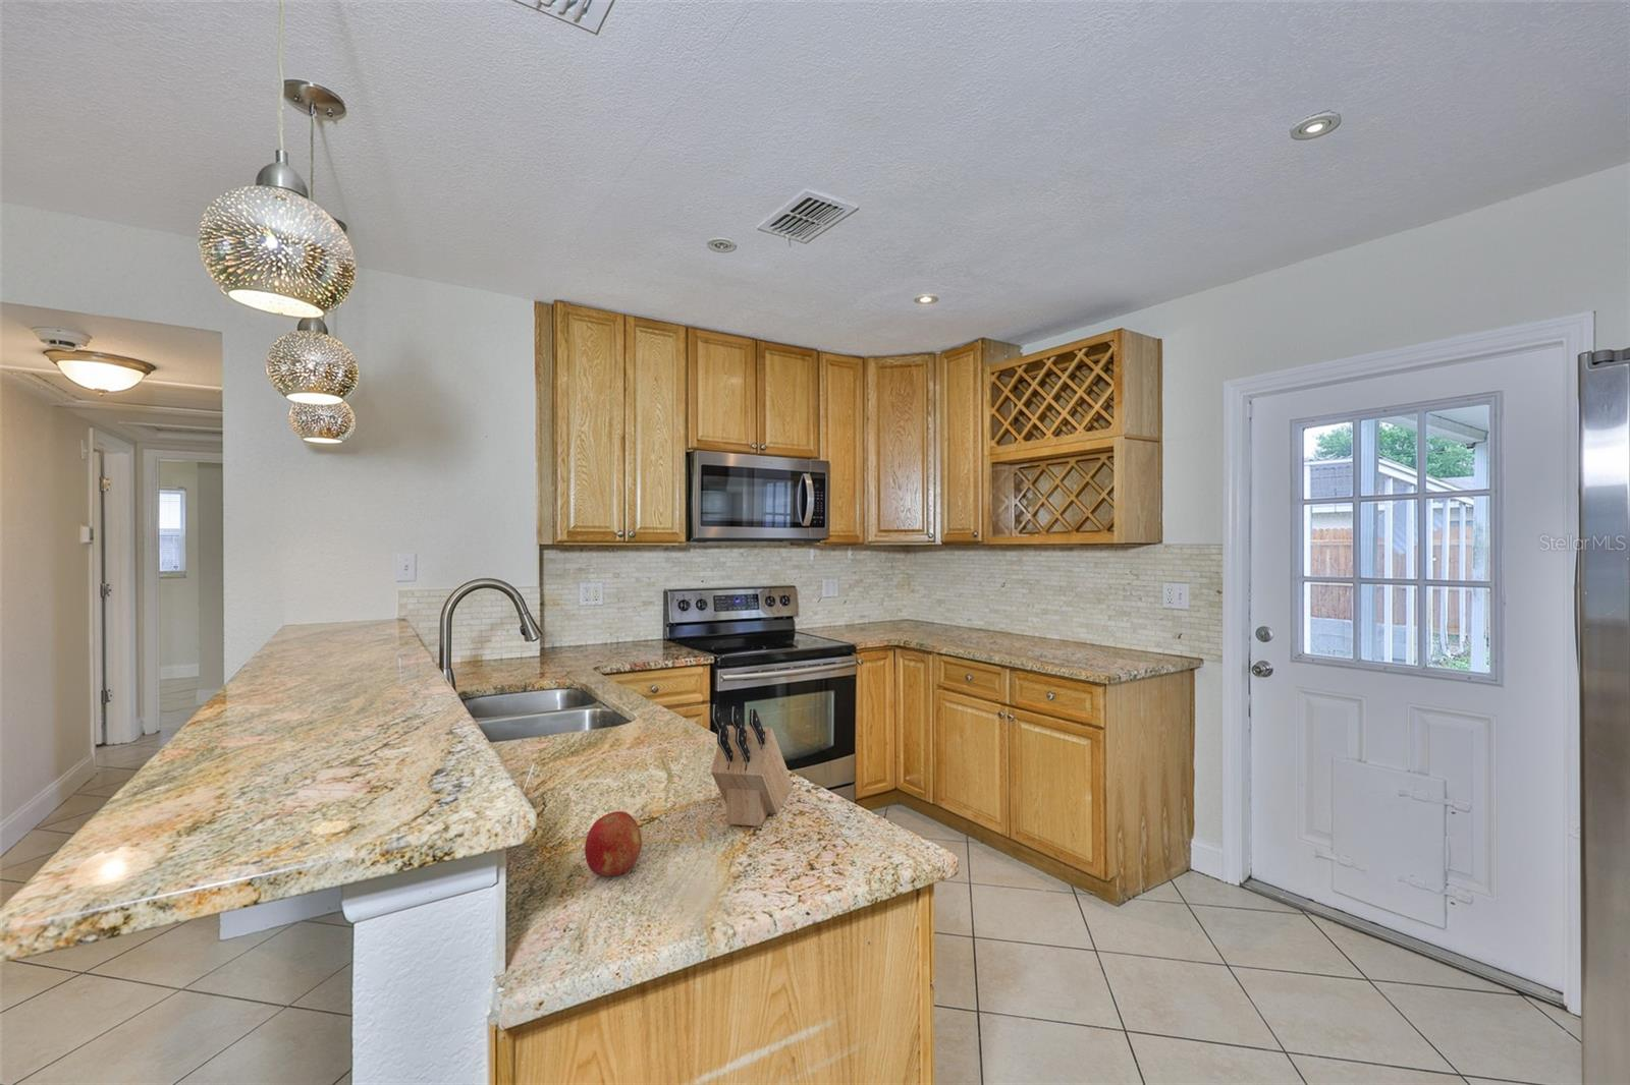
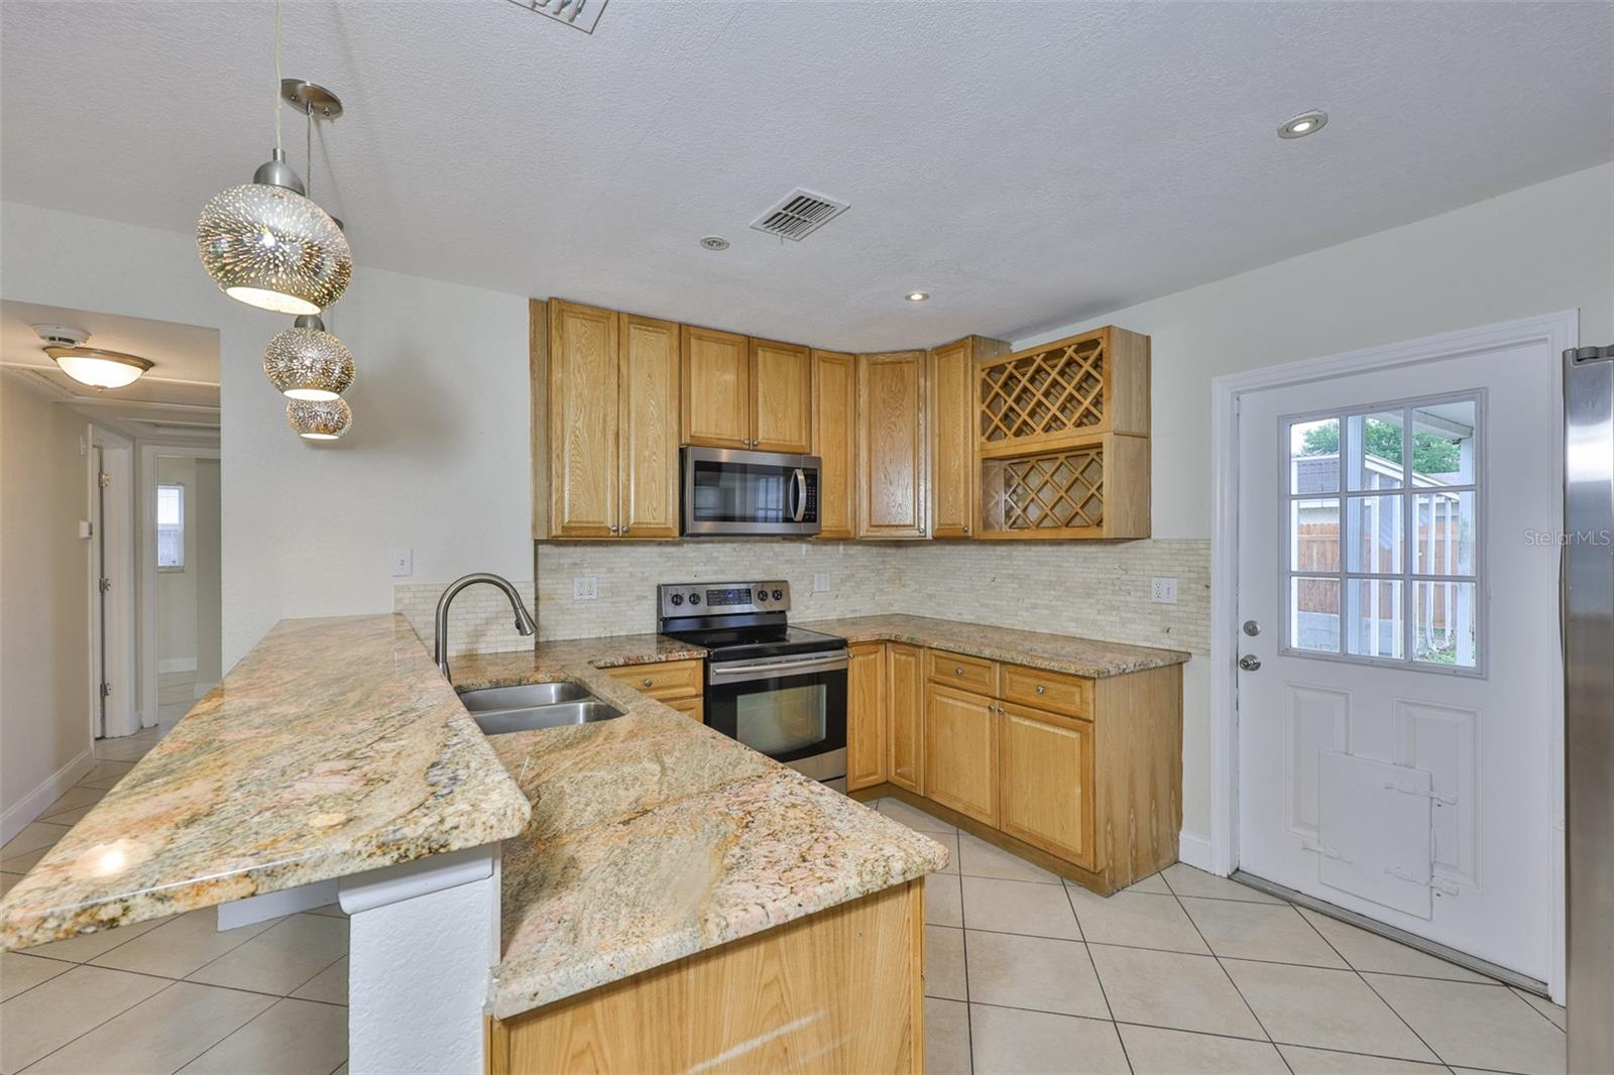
- fruit (613, 842)
- knife block (751, 752)
